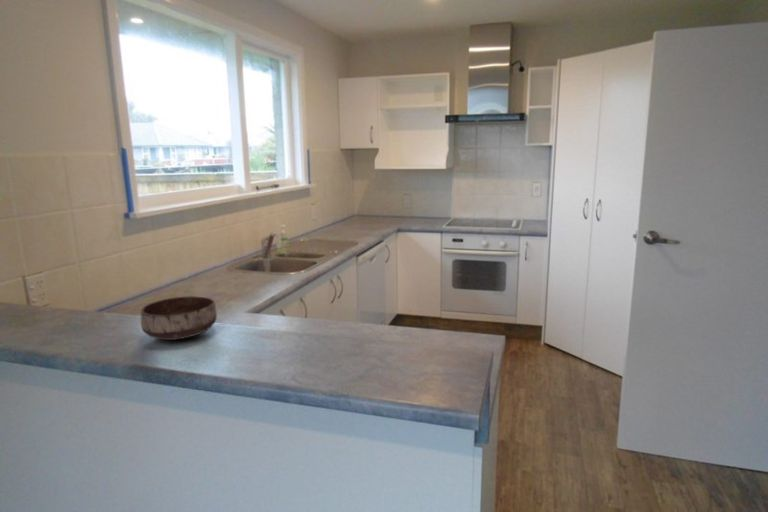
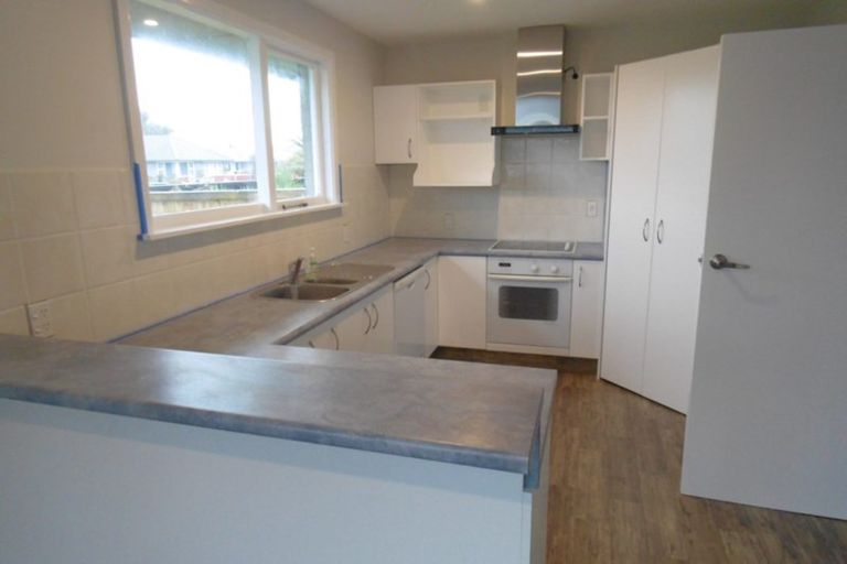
- bowl (179, 320)
